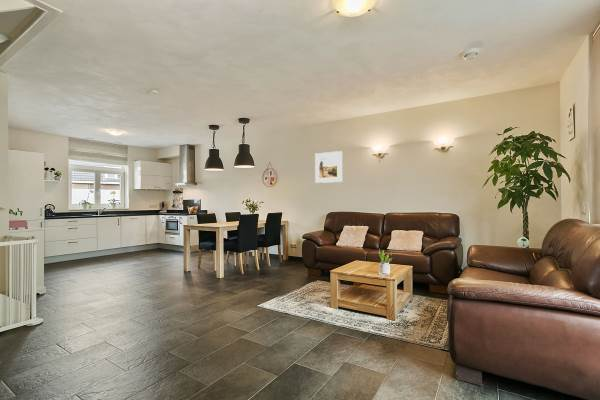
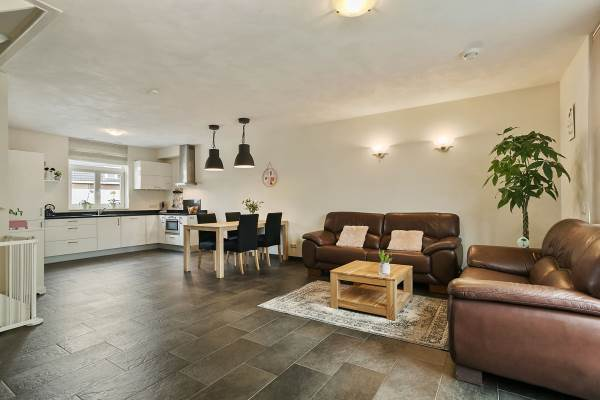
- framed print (328, 167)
